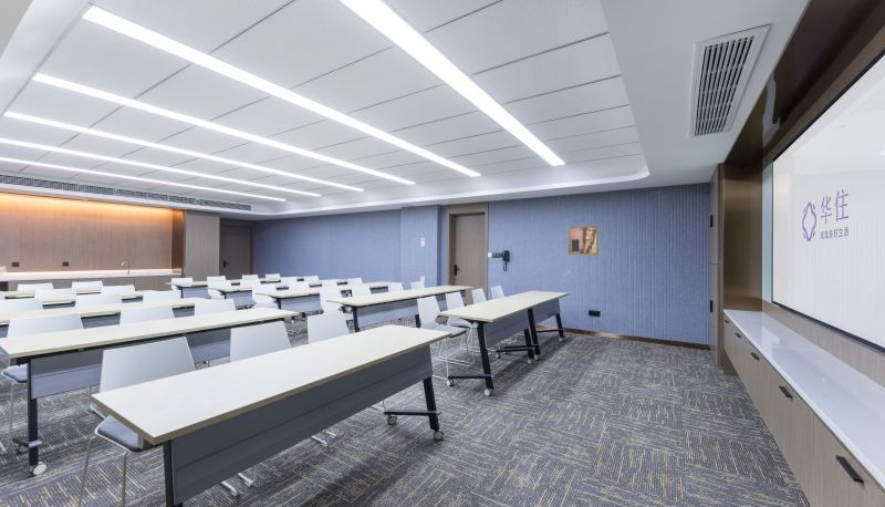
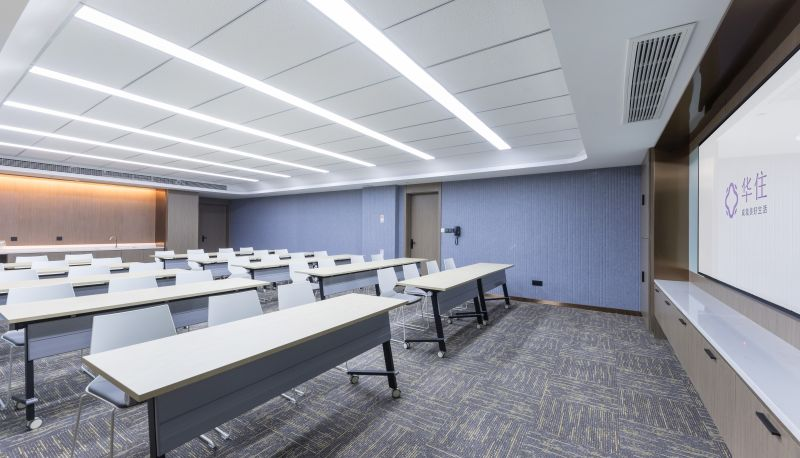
- wall art (583, 240)
